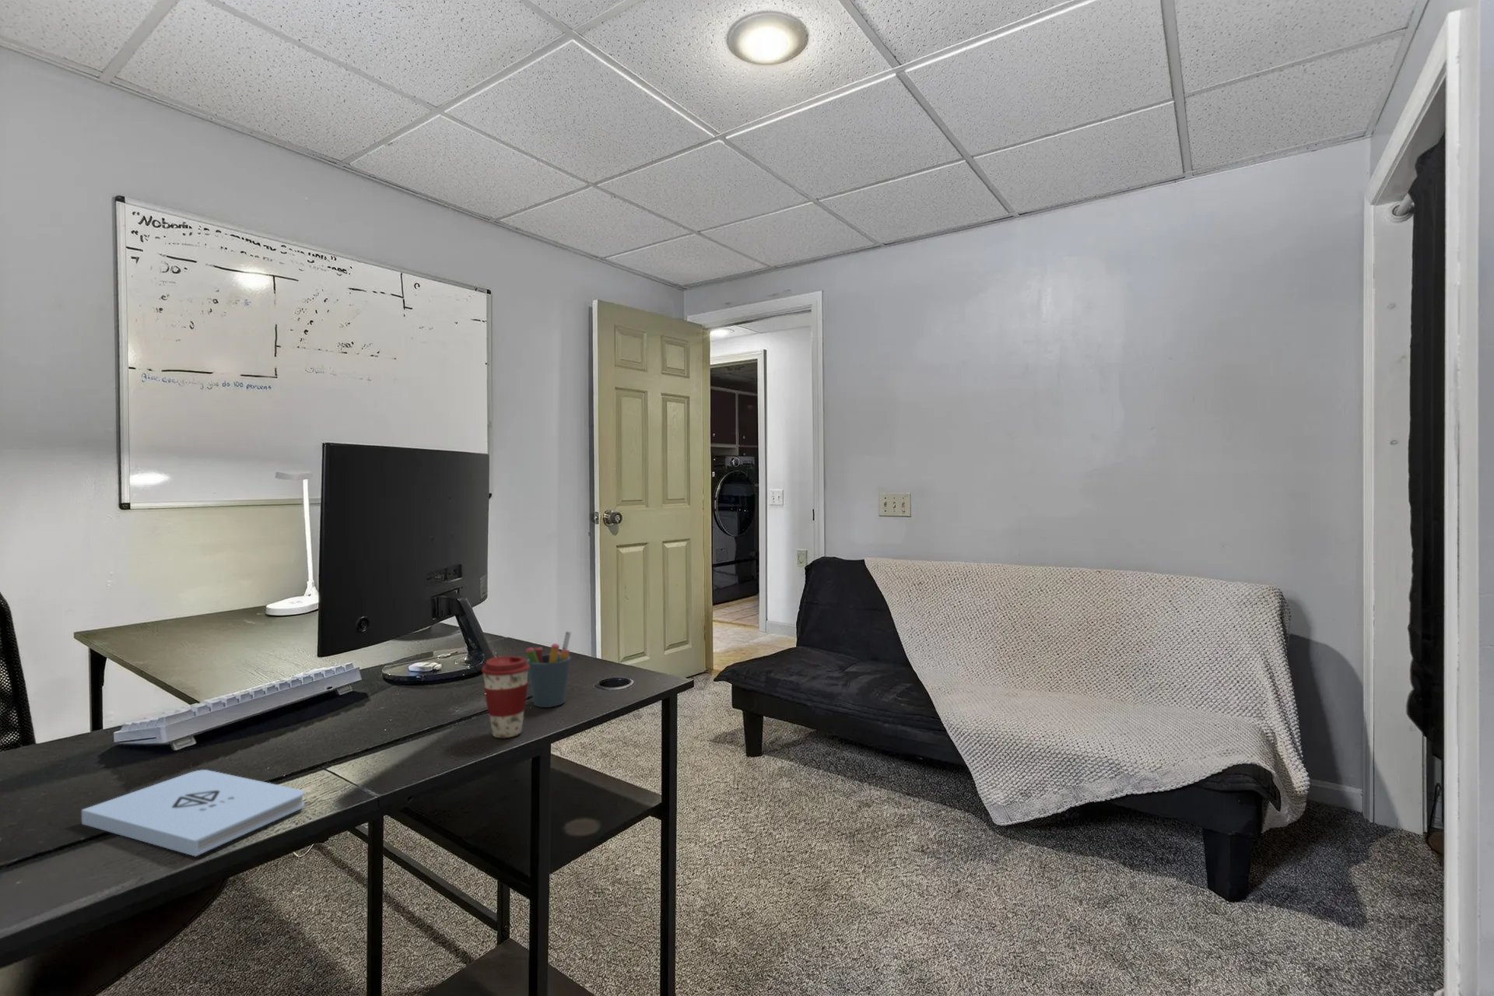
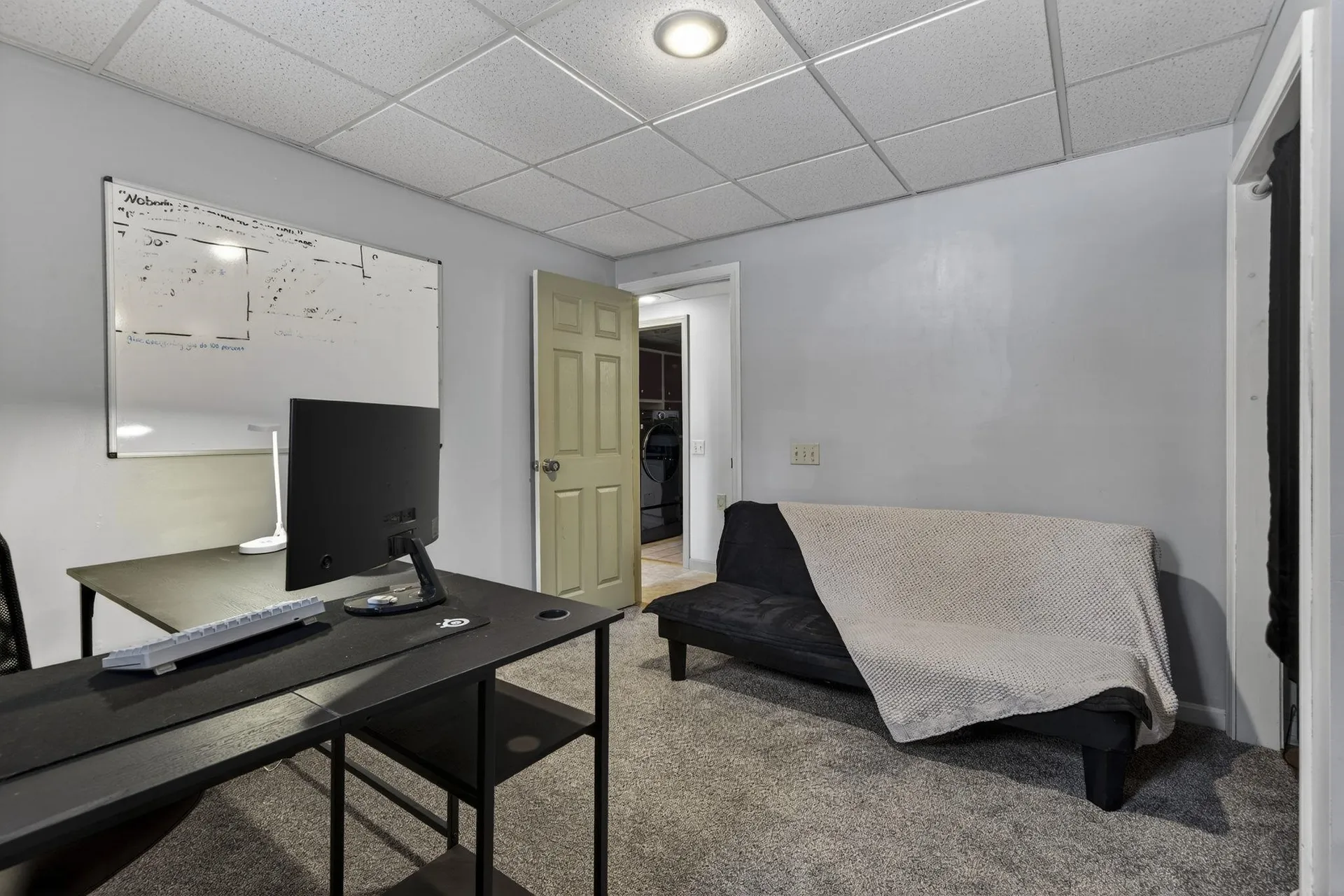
- pen holder (548, 668)
- coffee cup (506, 696)
- notepad (198, 807)
